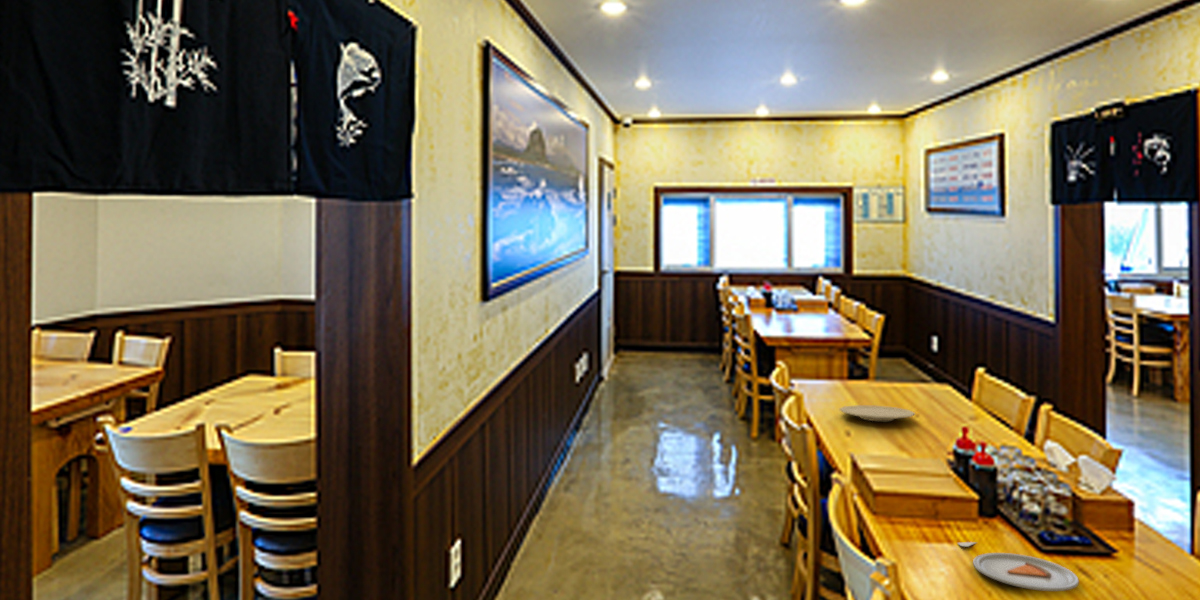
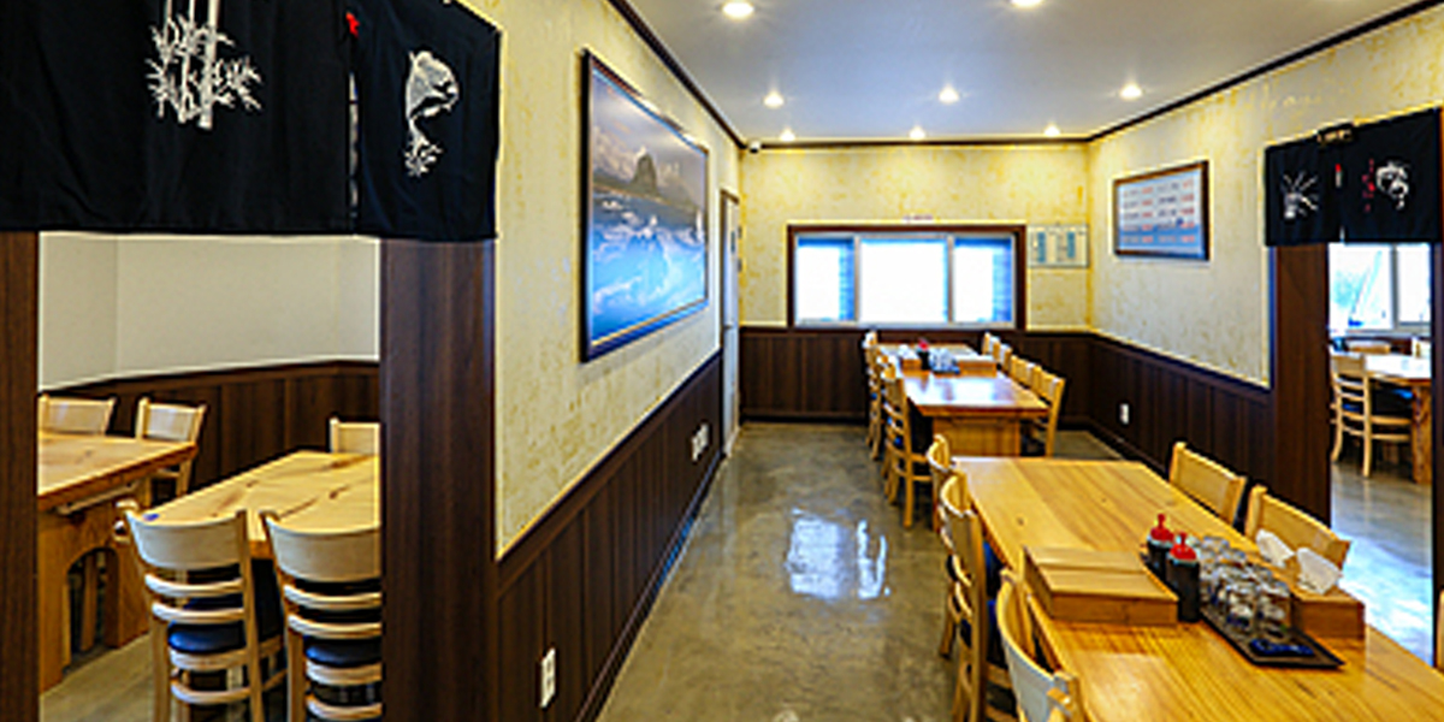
- plate (876, 414)
- dinner plate (1011, 563)
